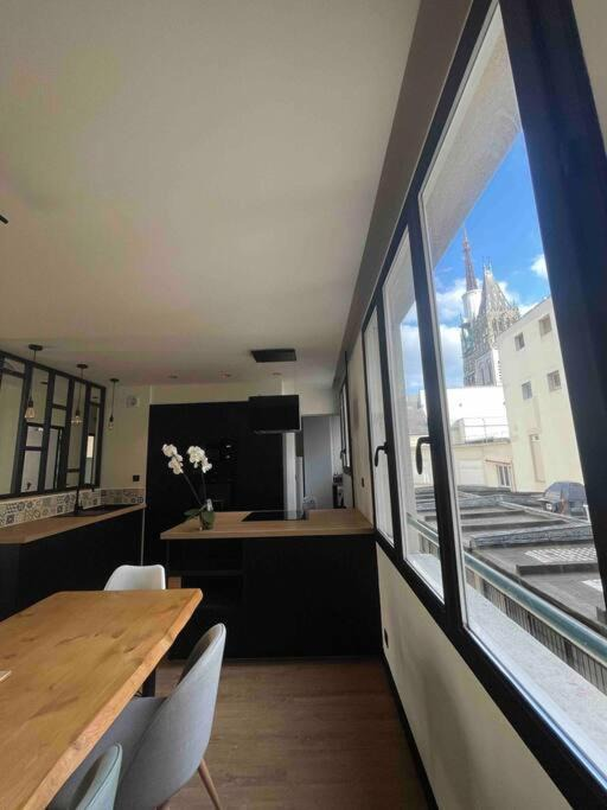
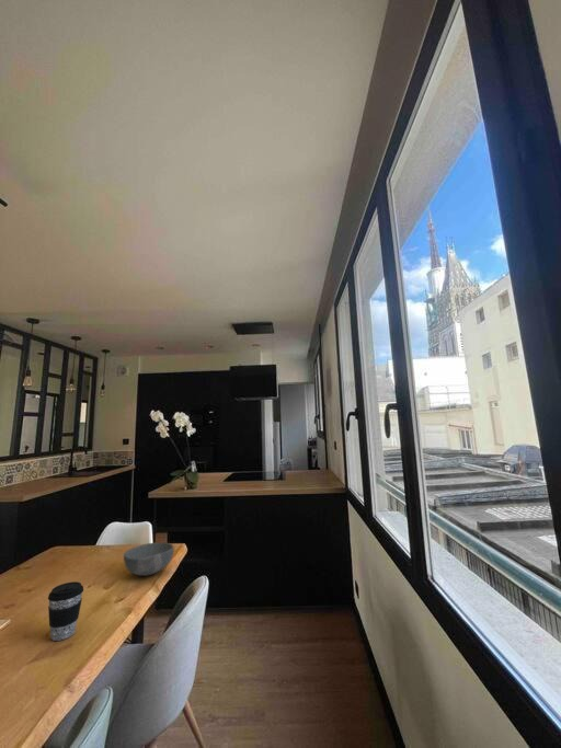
+ bowl (148, 561)
+ coffee cup (65, 610)
